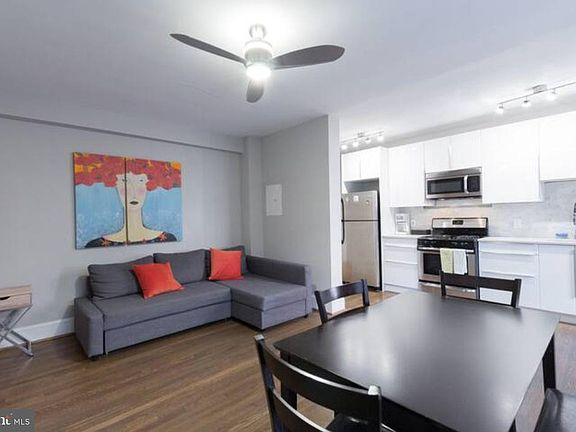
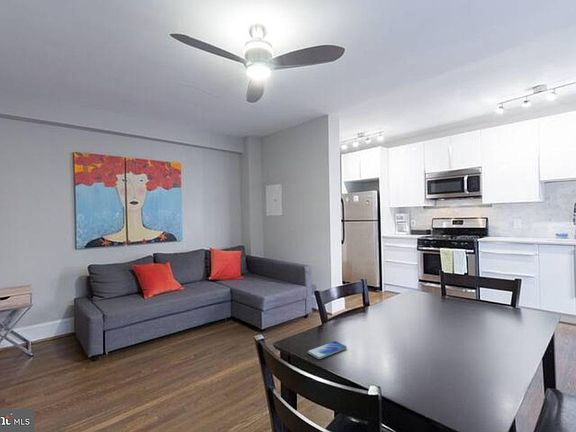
+ smartphone (327, 349)
